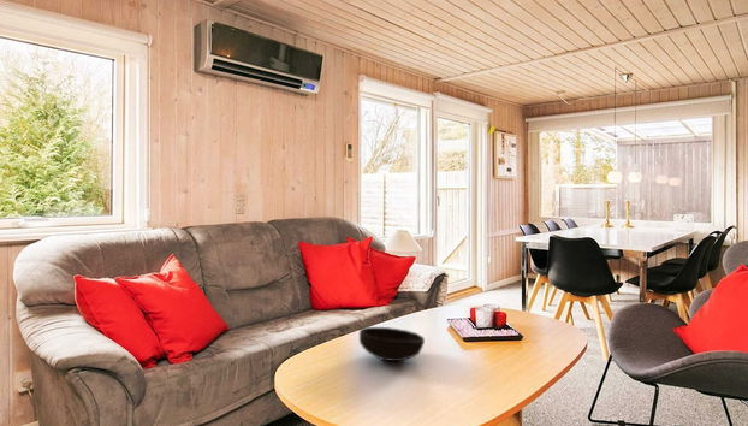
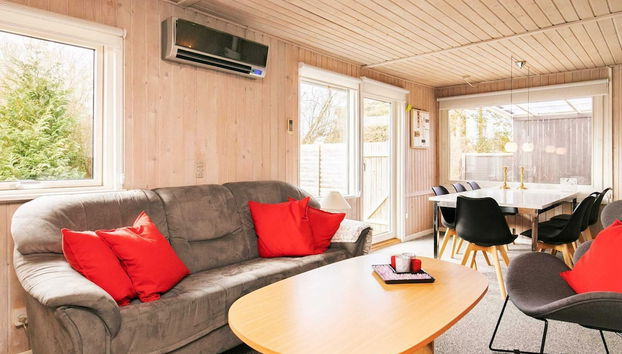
- bowl (391, 344)
